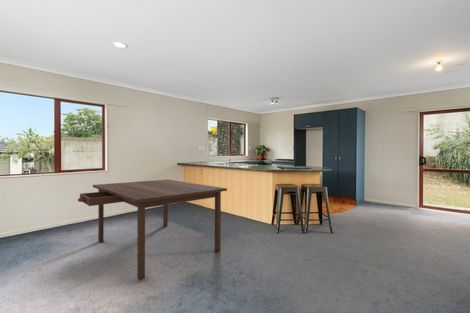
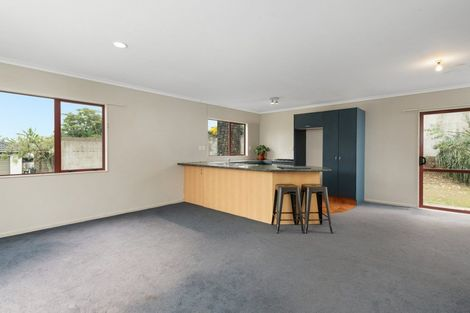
- dining table (163, 216)
